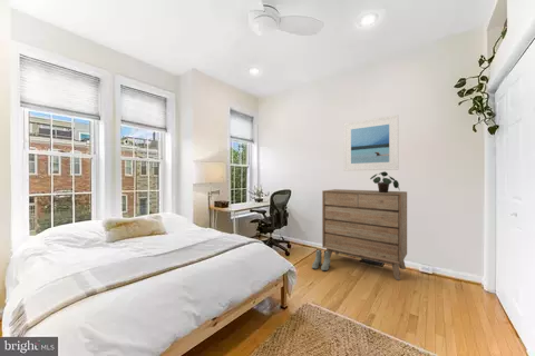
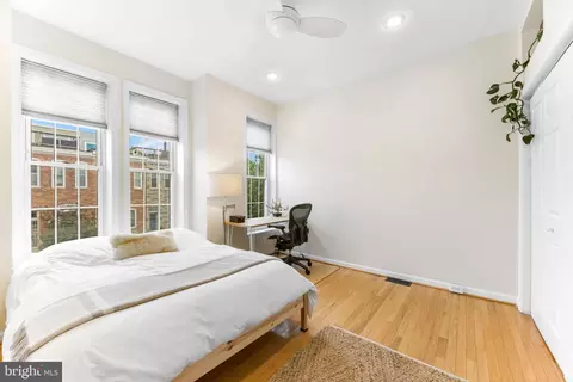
- boots (321, 258)
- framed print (369, 145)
- potted plant (383, 181)
- dresser (362, 227)
